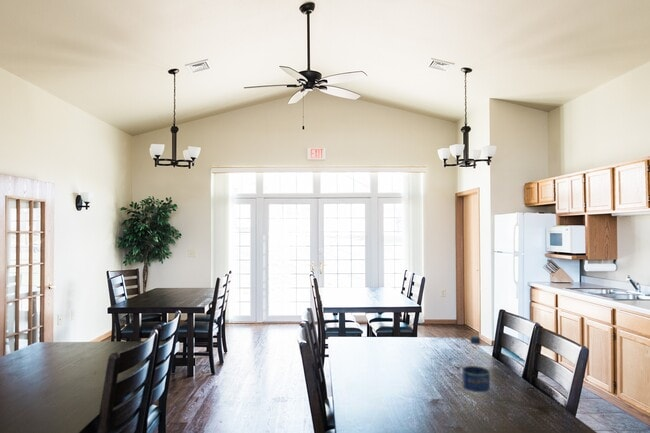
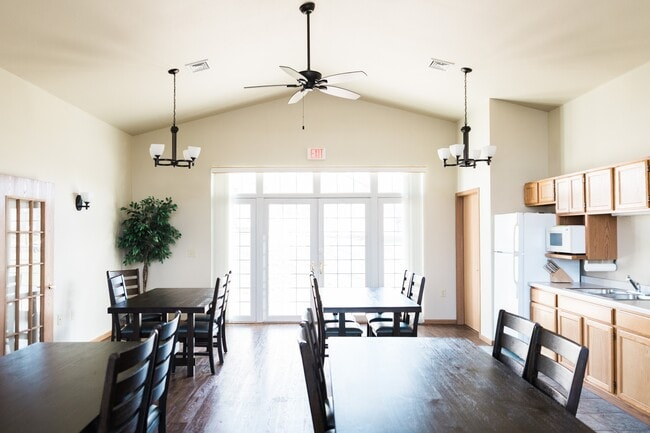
- water bottle (475, 376)
